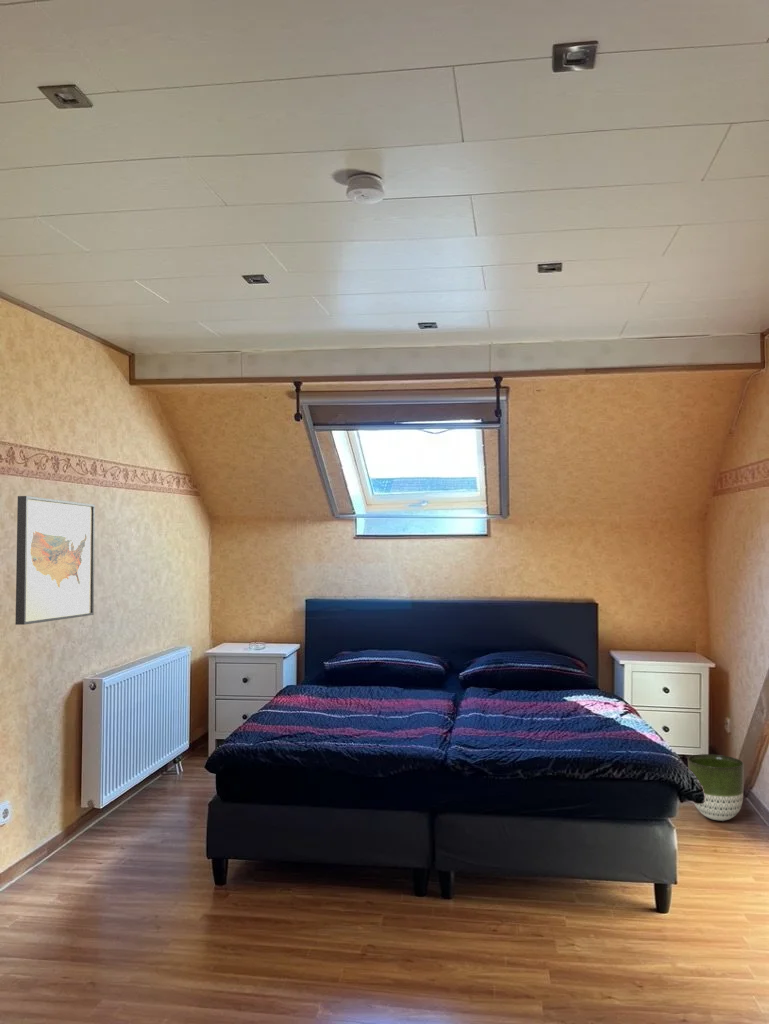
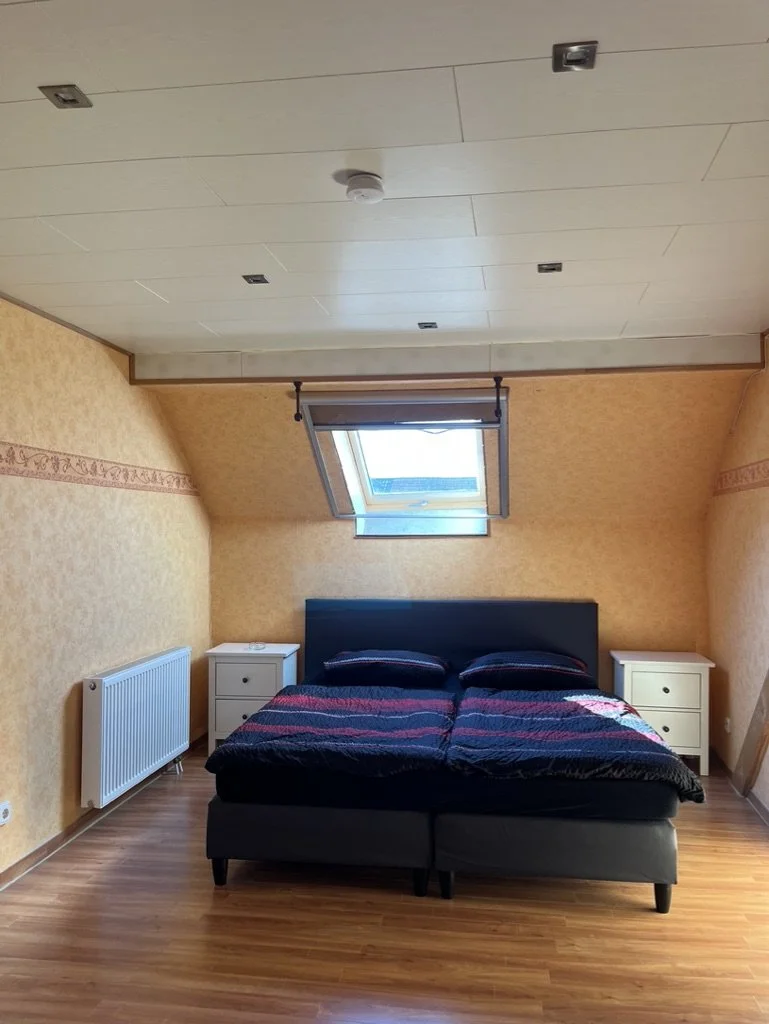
- planter (716, 789)
- wall art (58, 559)
